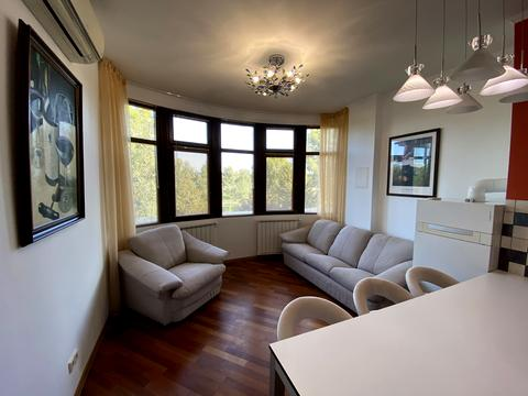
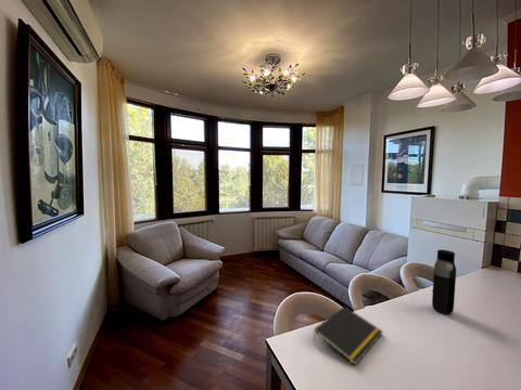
+ water bottle (444, 281)
+ notepad (348, 330)
